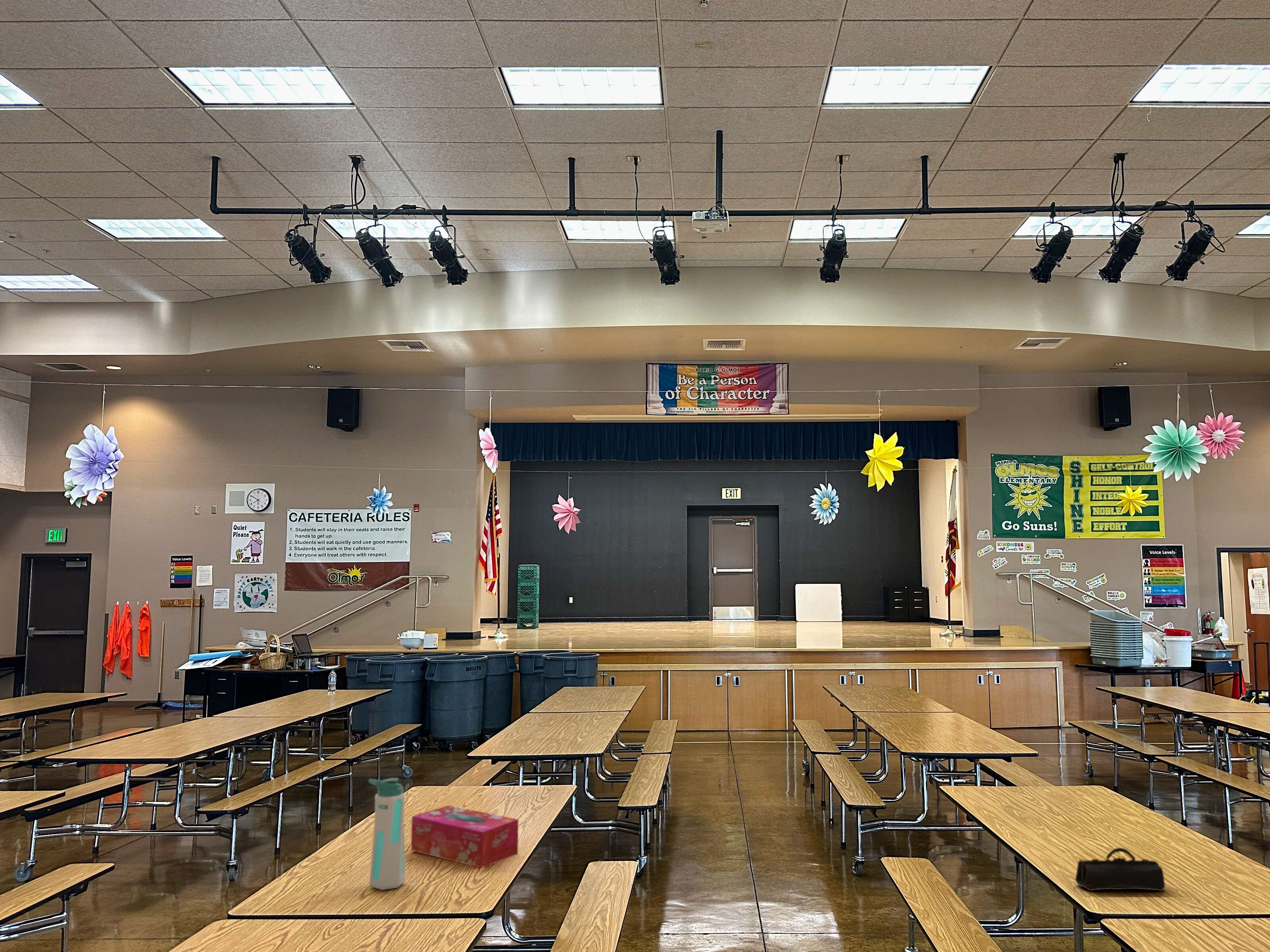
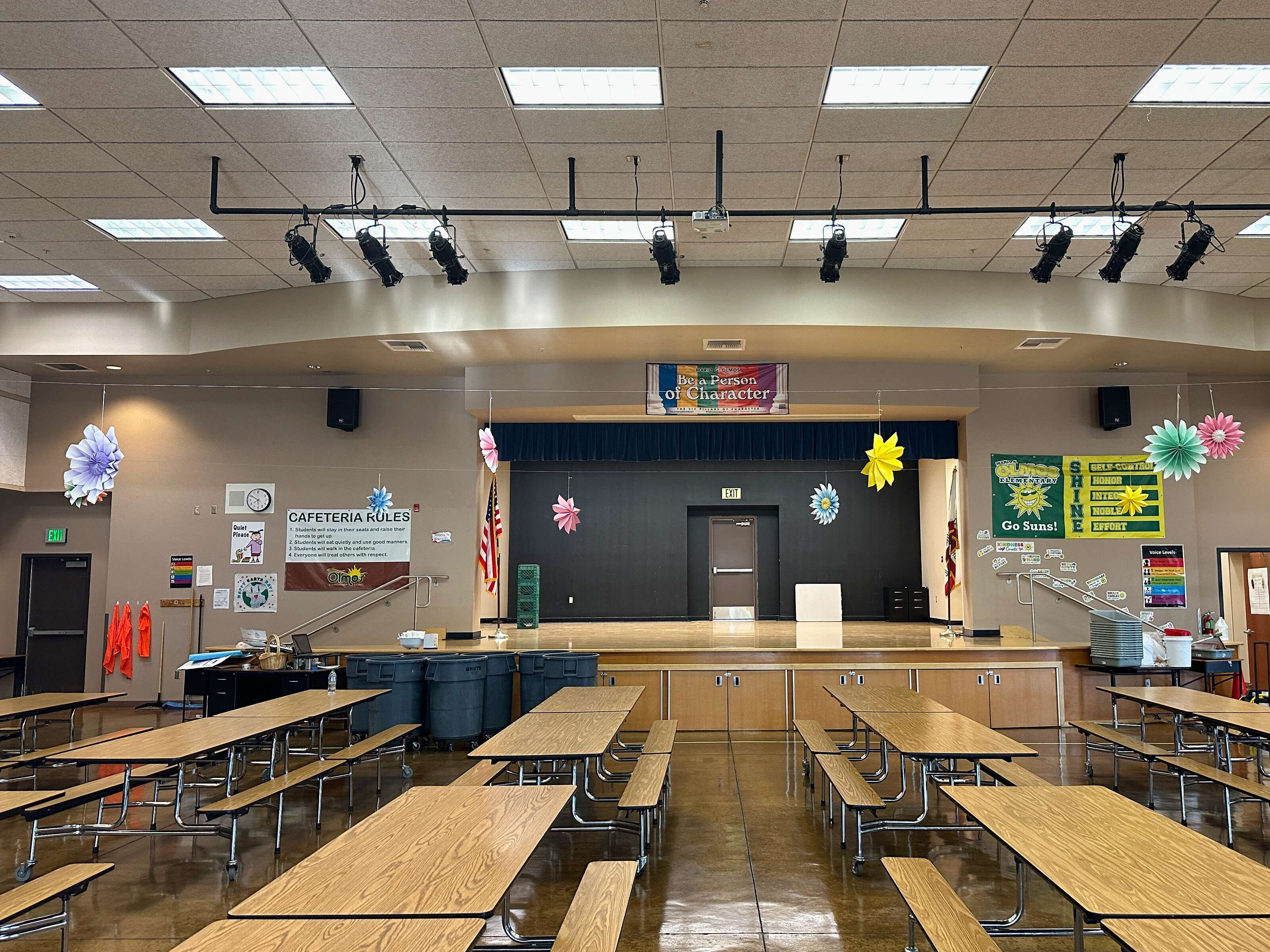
- tissue box (464, 835)
- water bottle (387, 831)
- pencil case (1119, 868)
